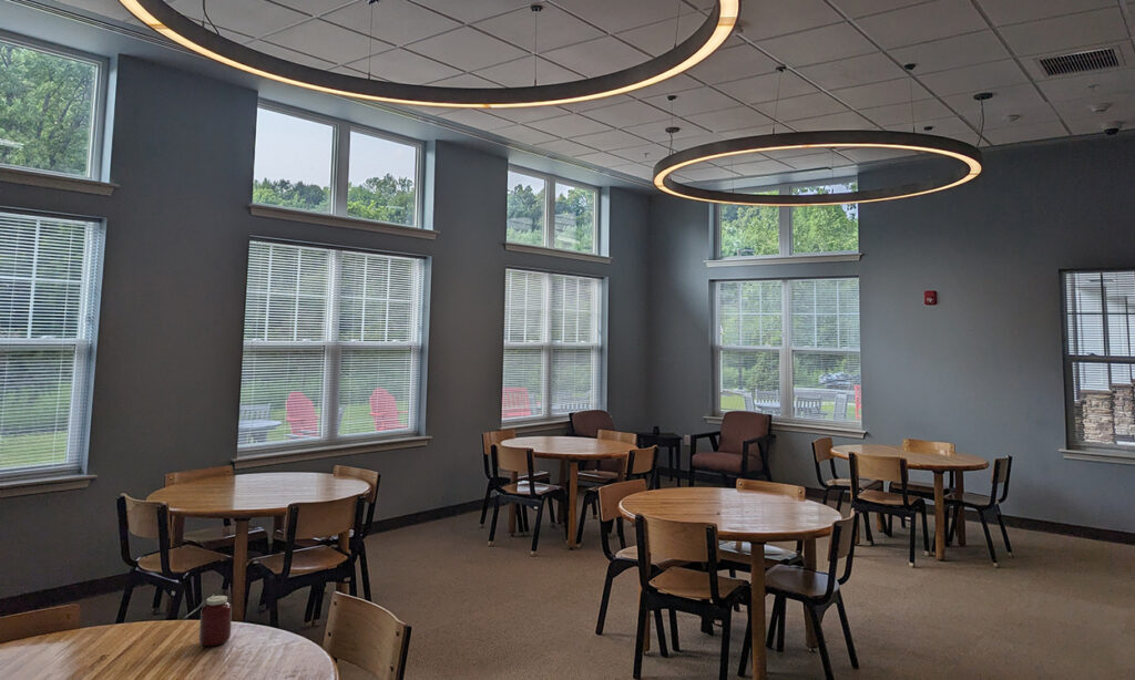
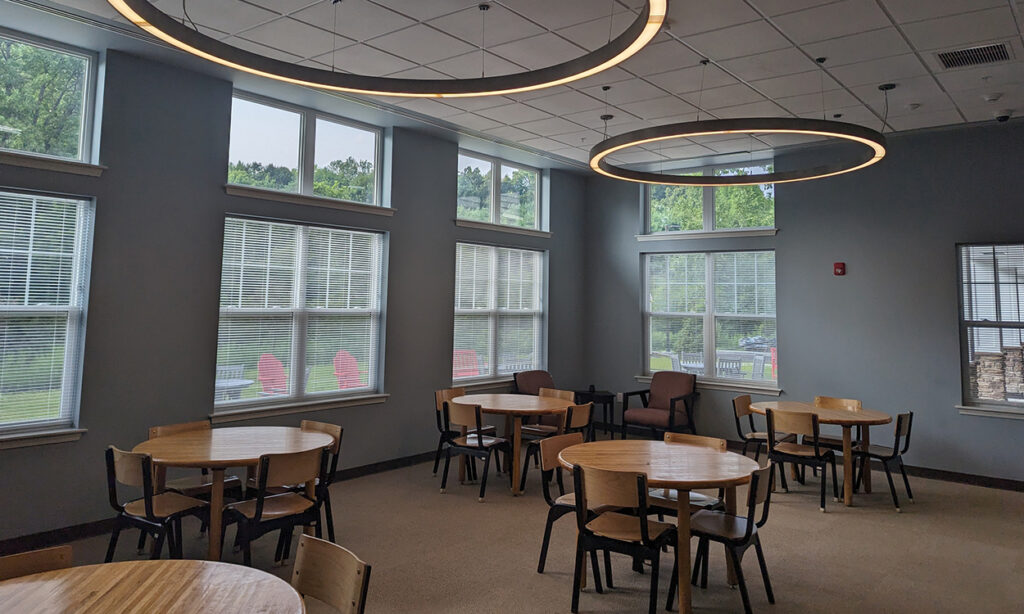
- jar (209, 619)
